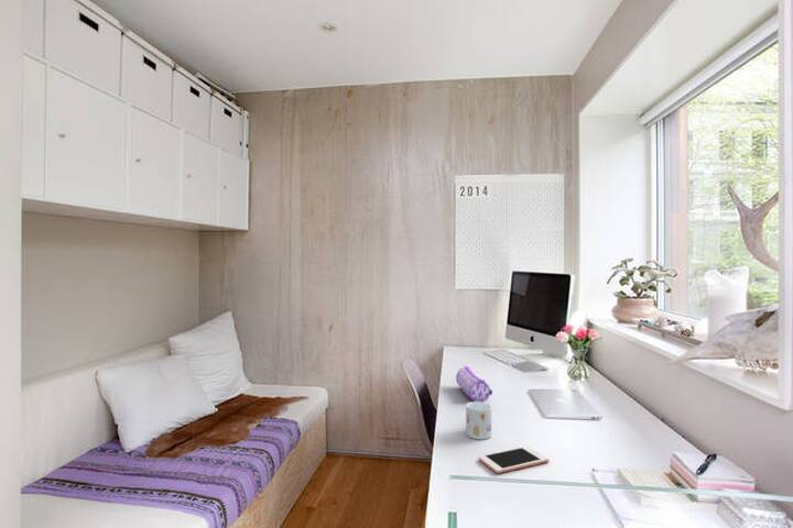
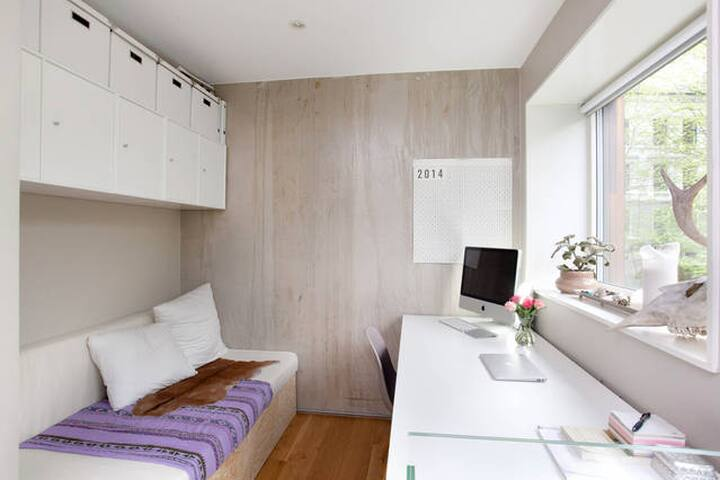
- pencil case (471, 383)
- mug (479, 417)
- cell phone (513, 459)
